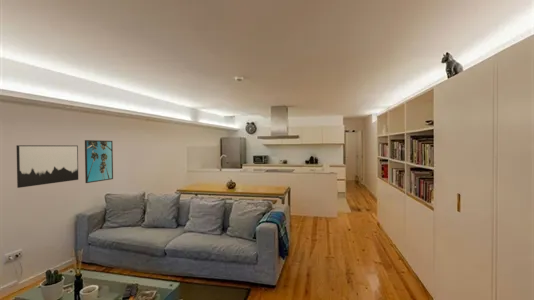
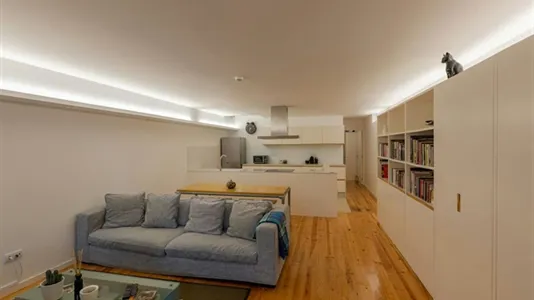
- wall art (50, 164)
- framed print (99, 160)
